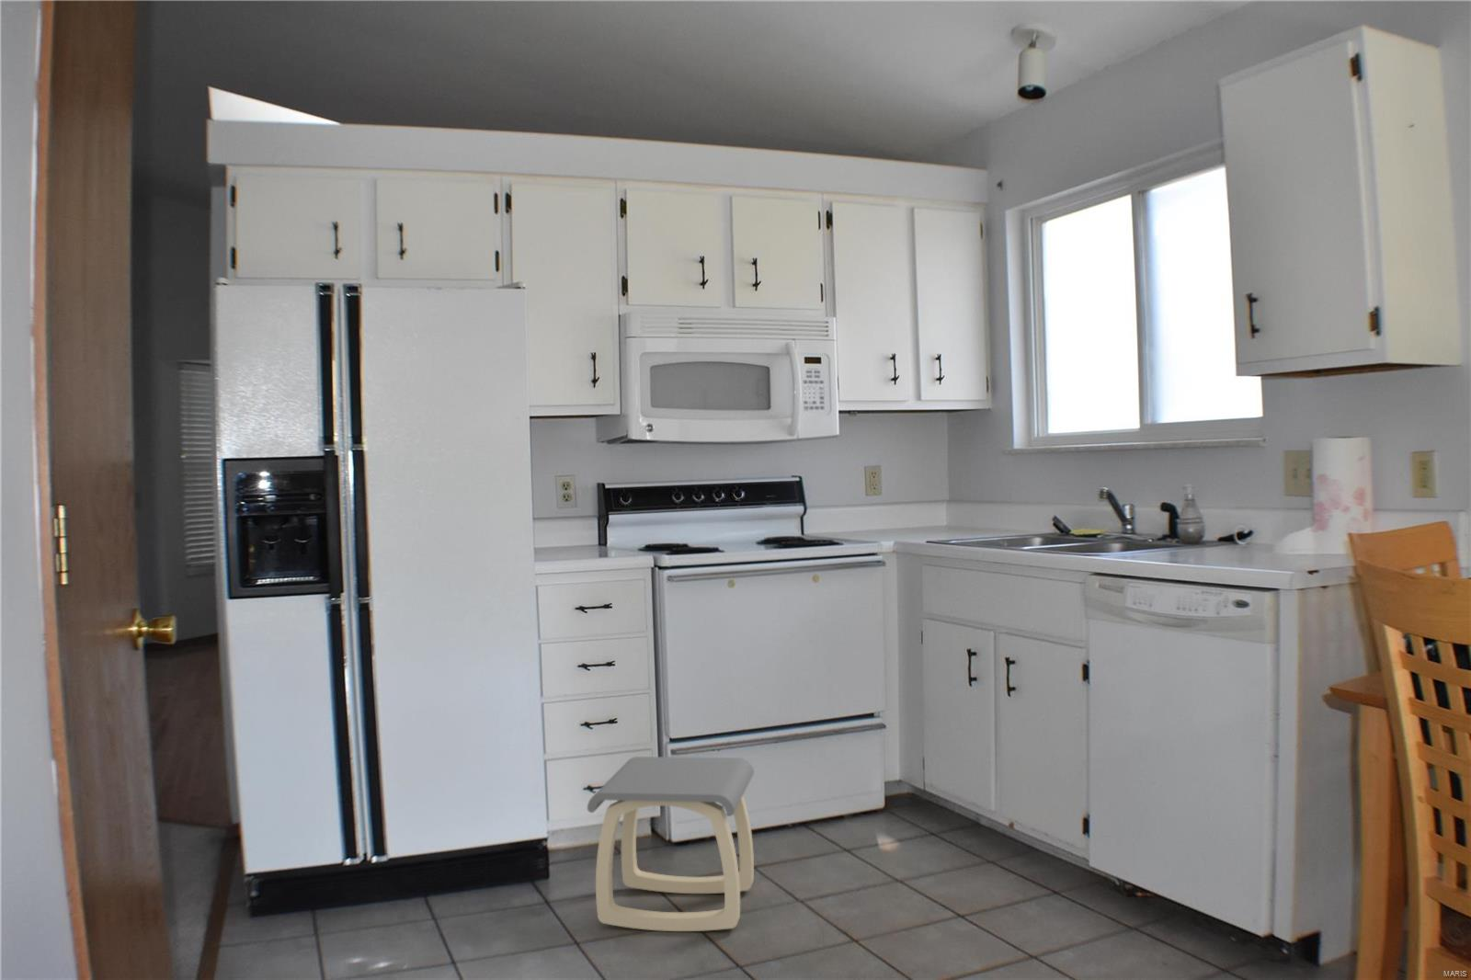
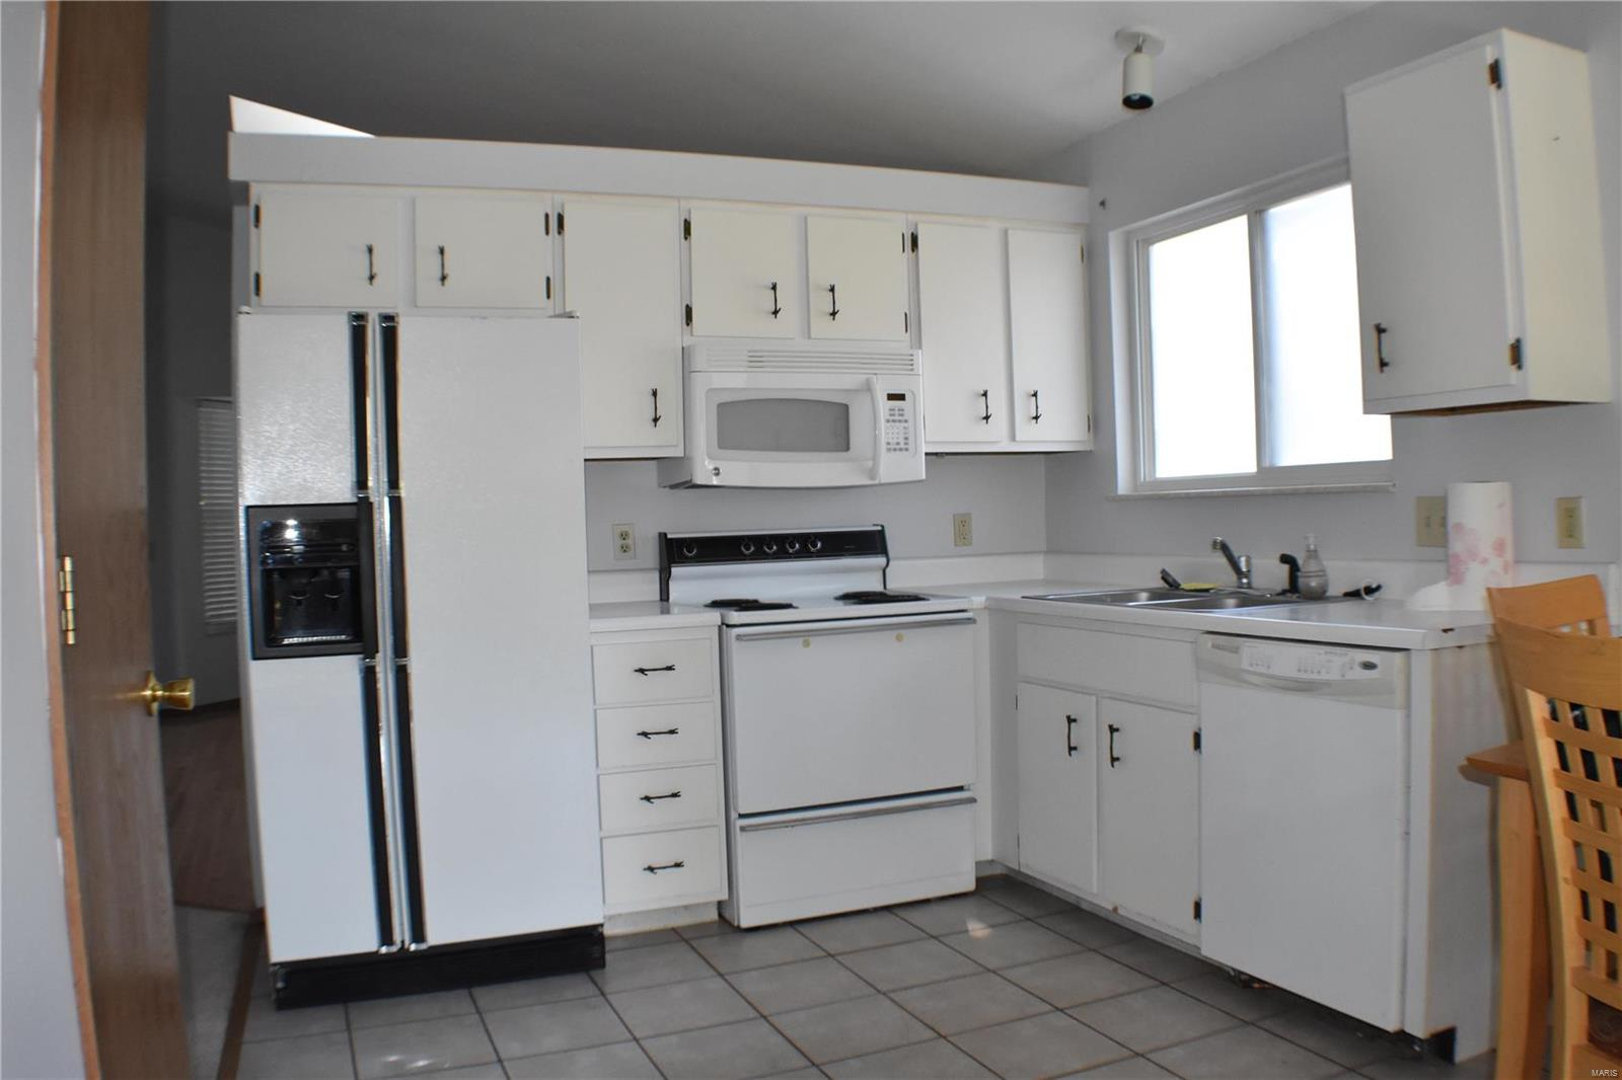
- stool (684, 808)
